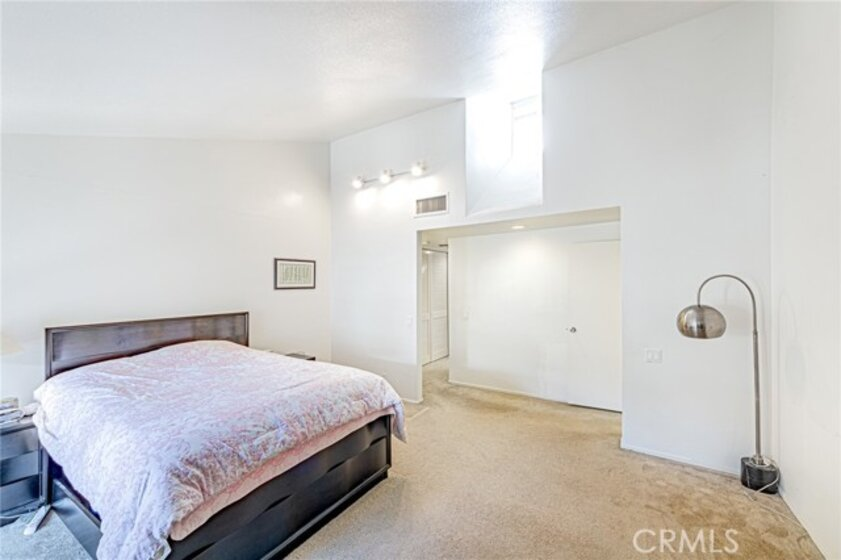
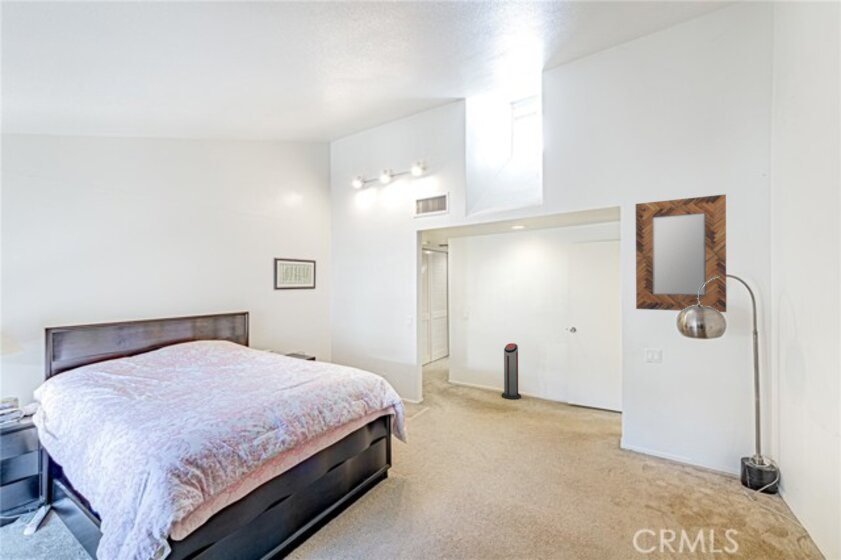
+ air purifier (511, 370)
+ home mirror (678, 255)
